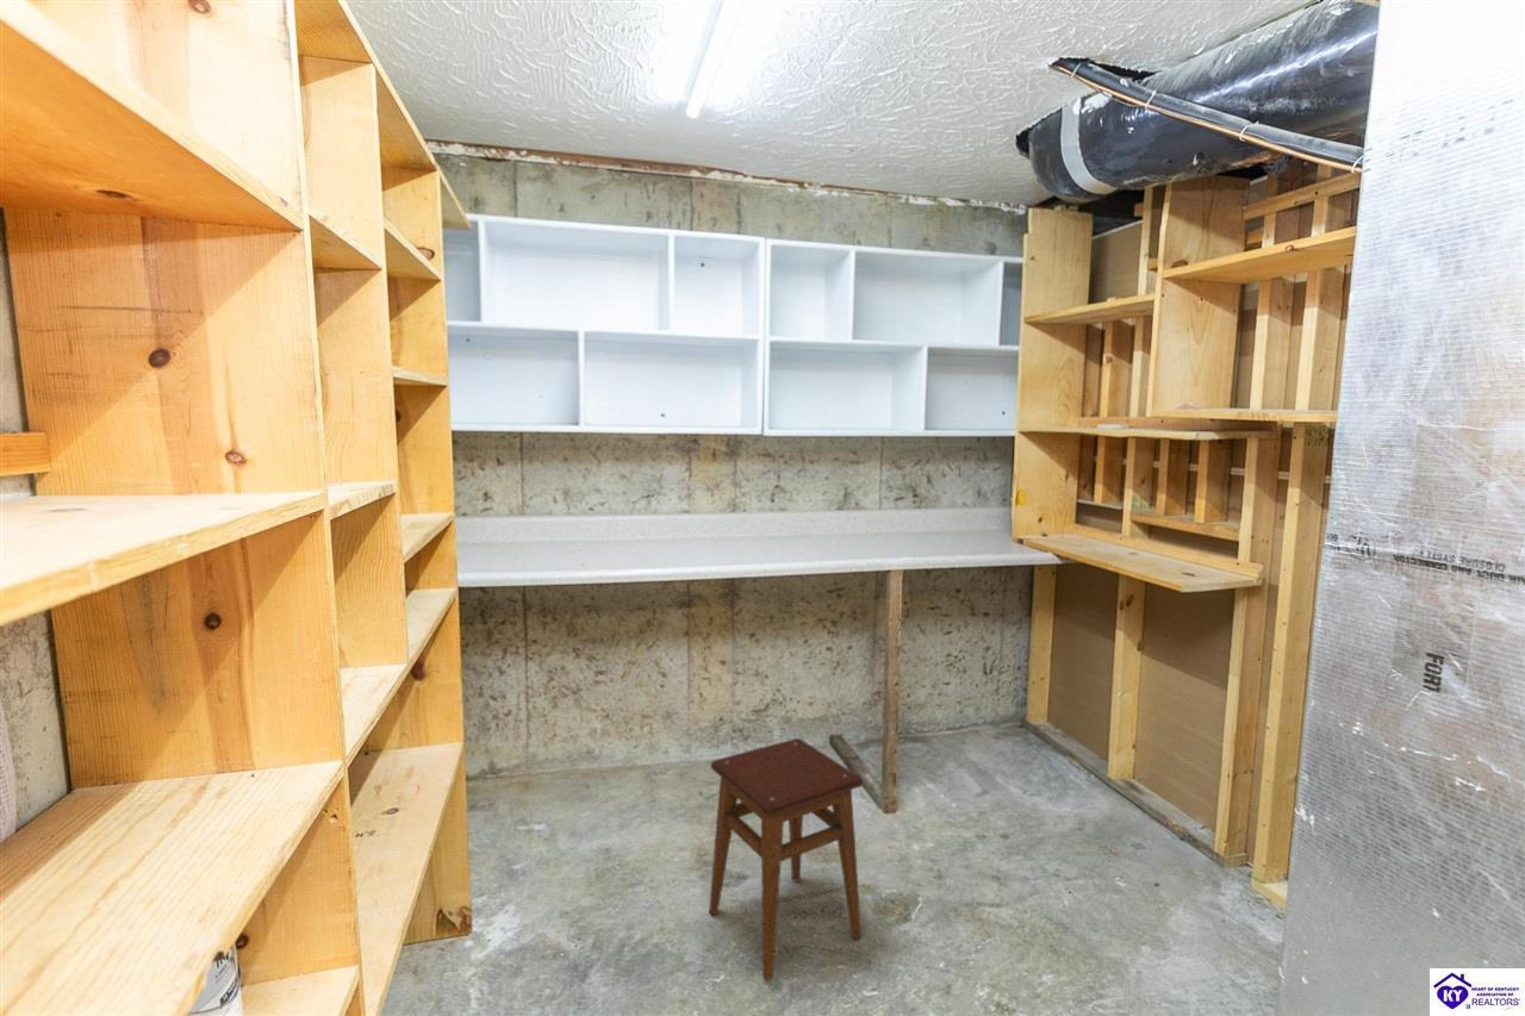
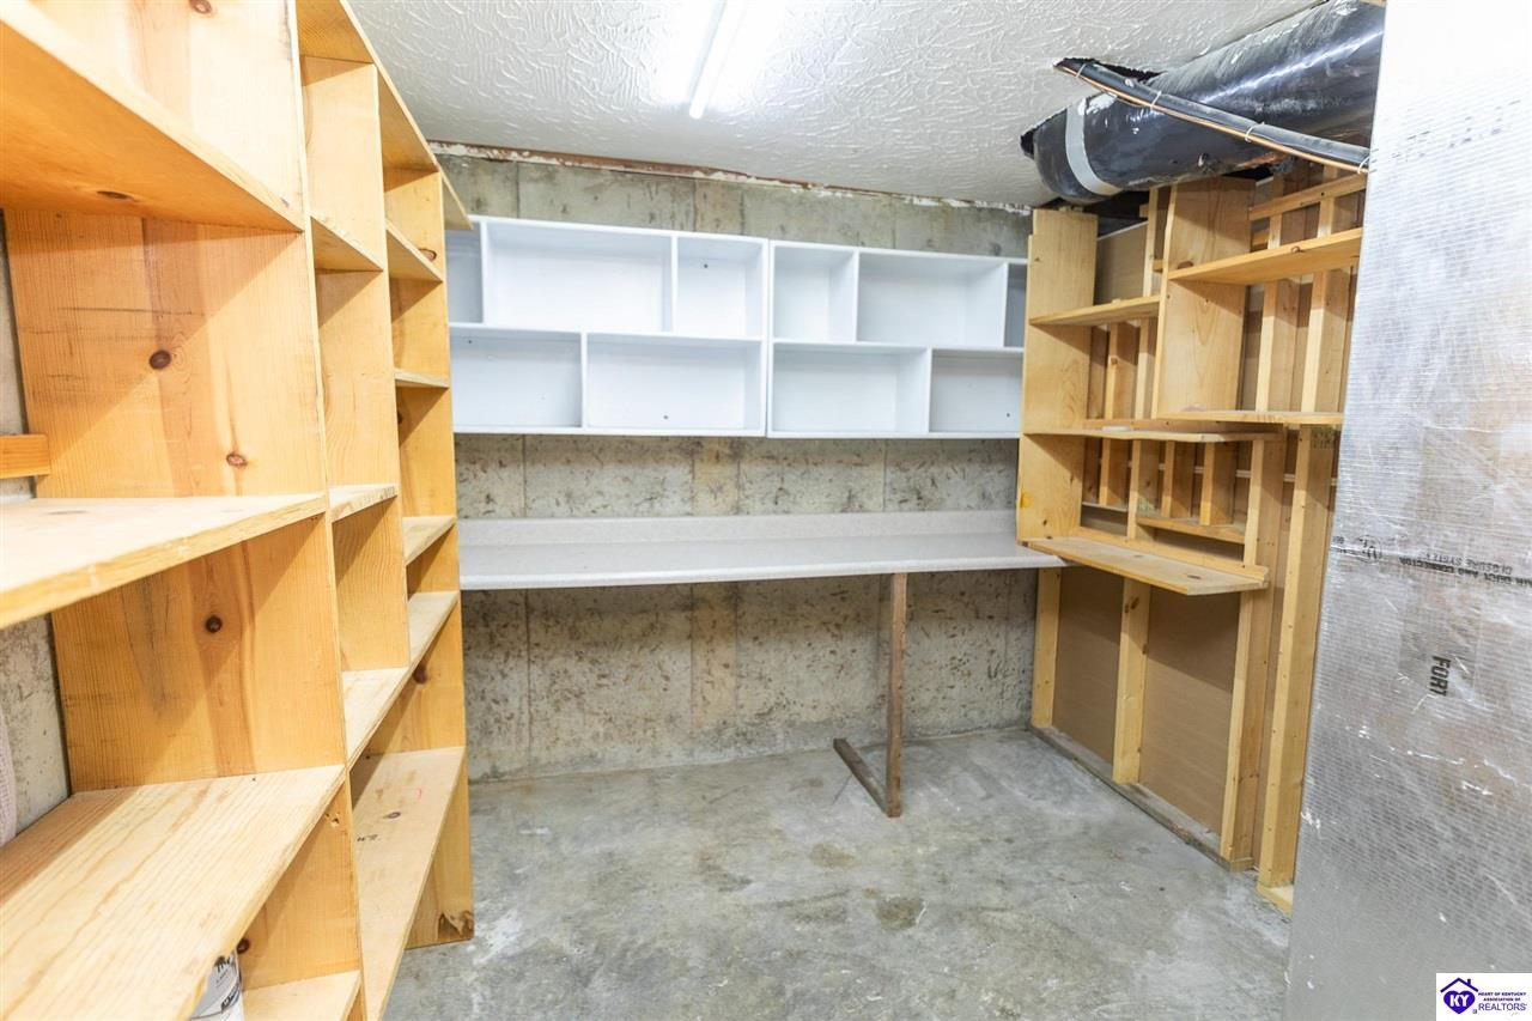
- stool (784, 847)
